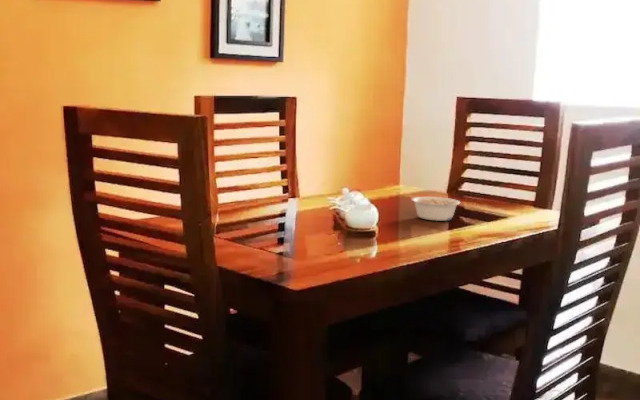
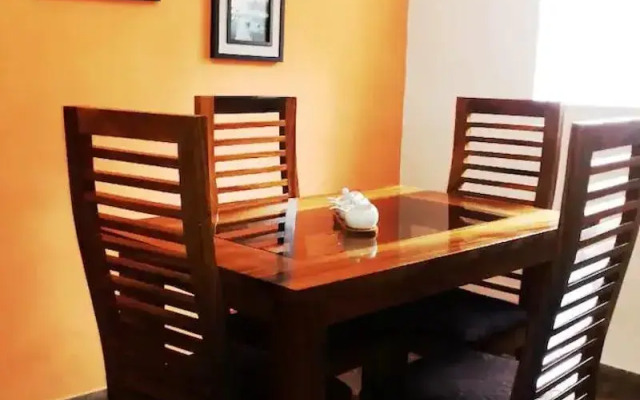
- legume (437, 207)
